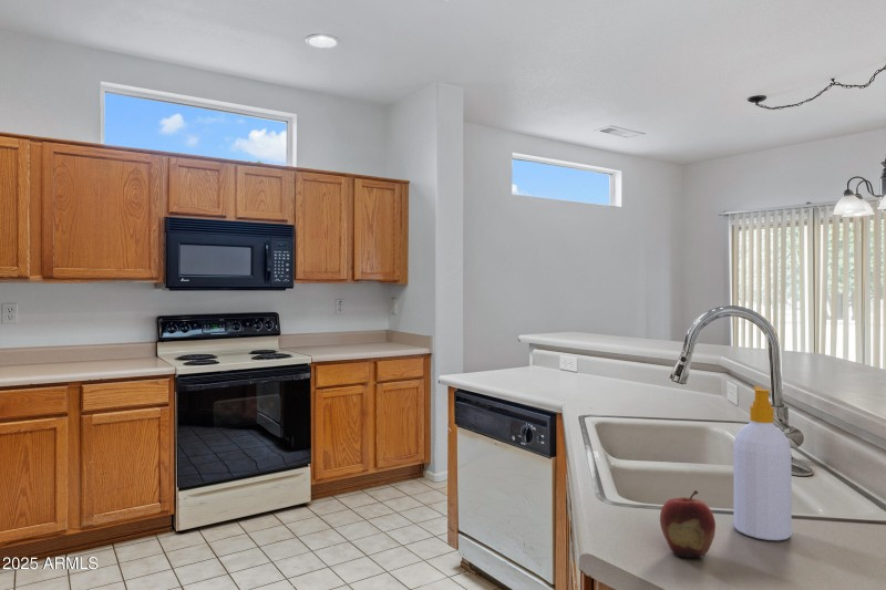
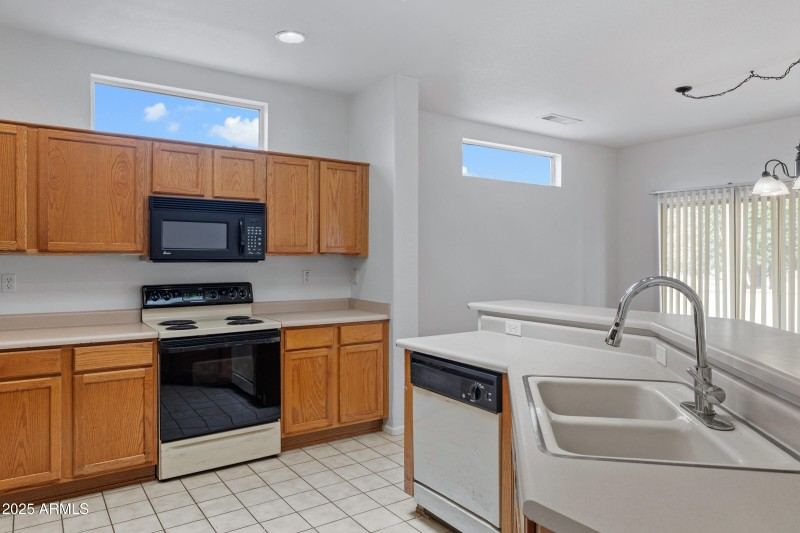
- fruit (687, 520)
- soap bottle (761, 458)
